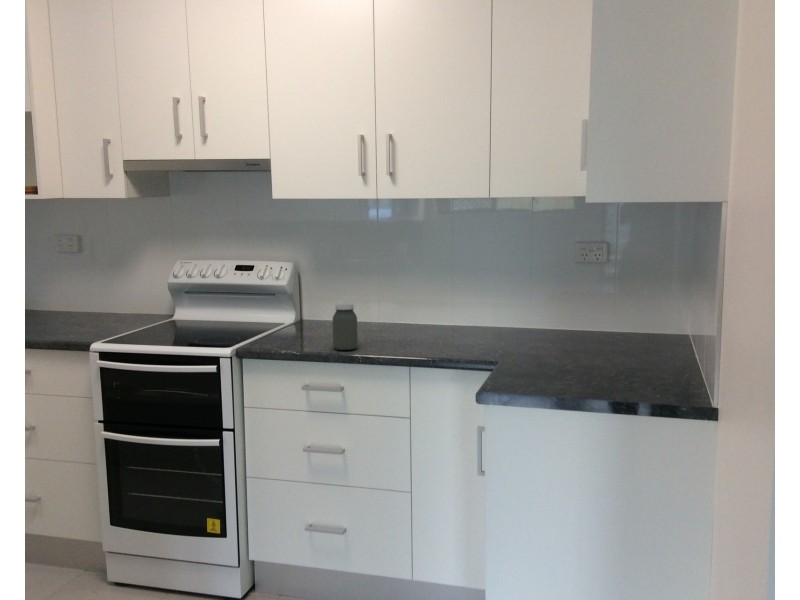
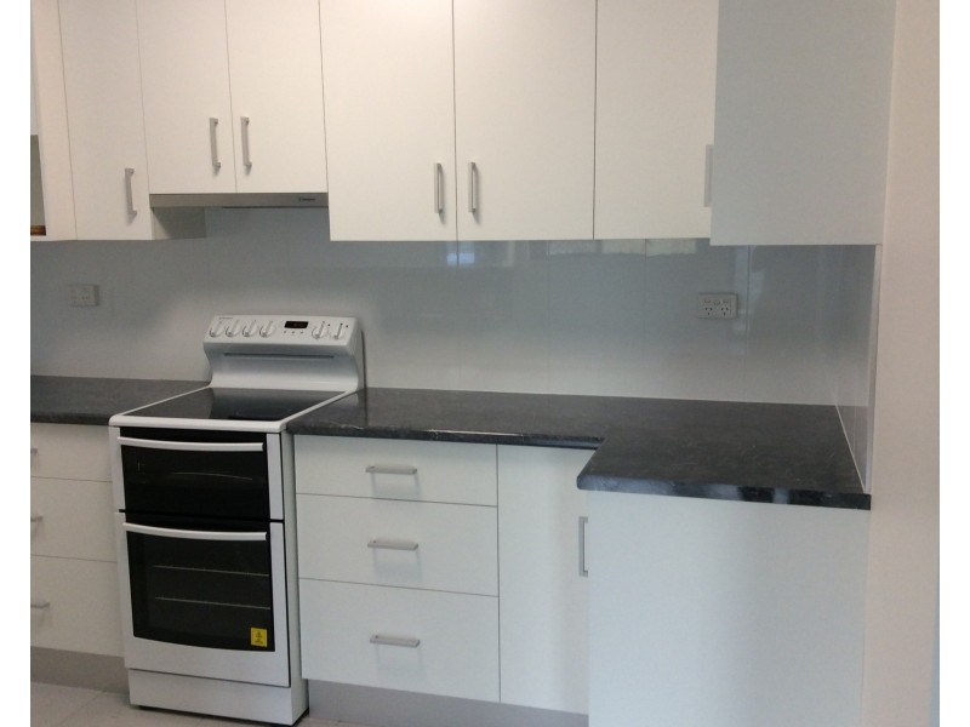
- jar (345, 326)
